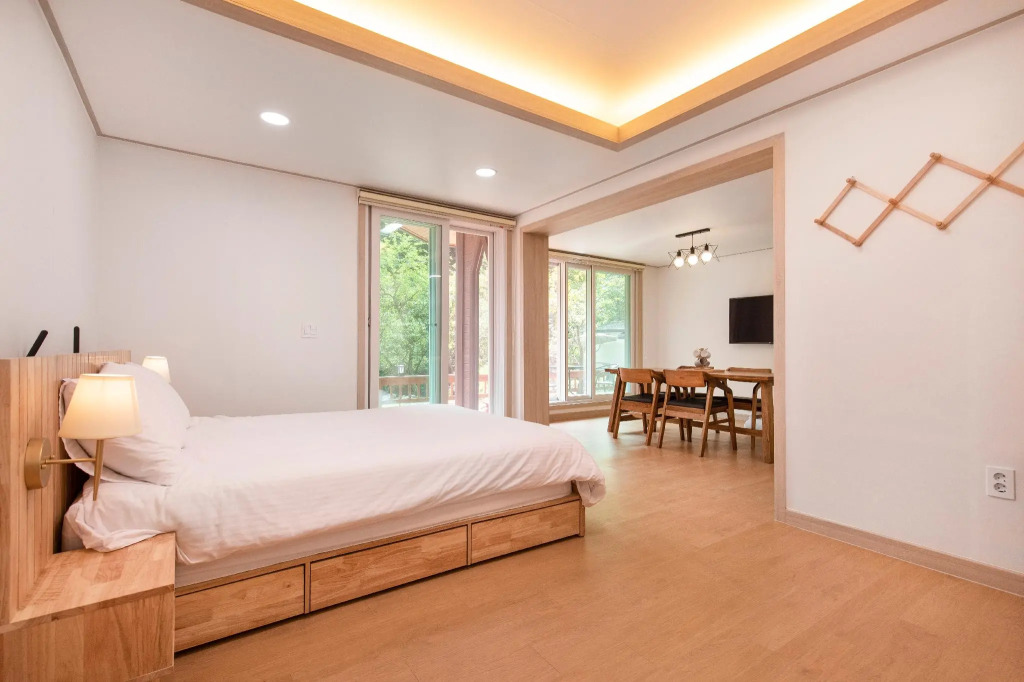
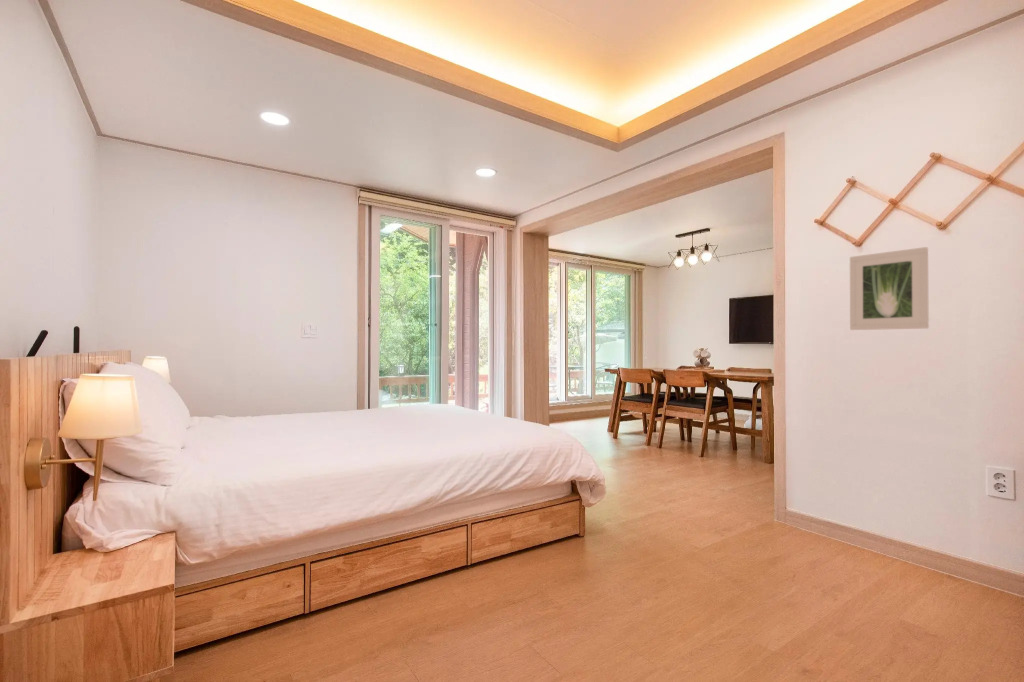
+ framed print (887, 290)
